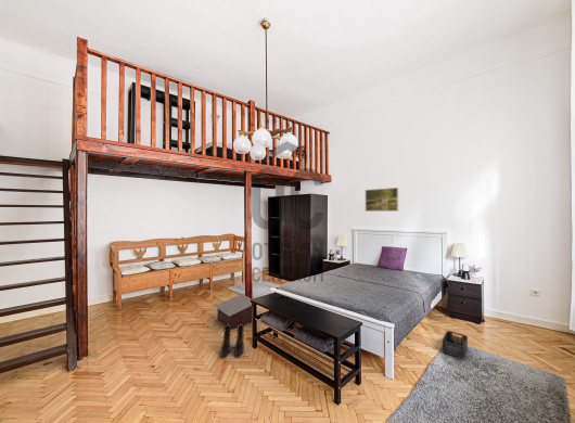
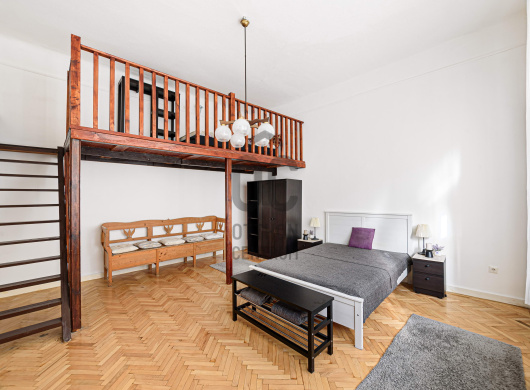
- storage box (235, 310)
- boots (232, 342)
- storage bin (455, 344)
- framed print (381, 200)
